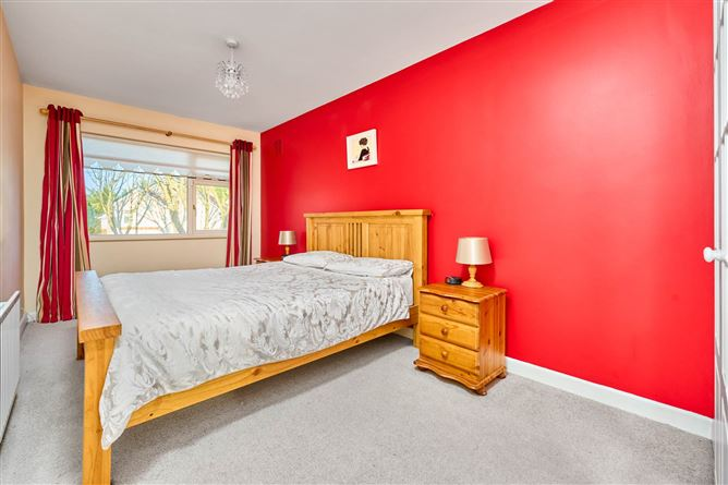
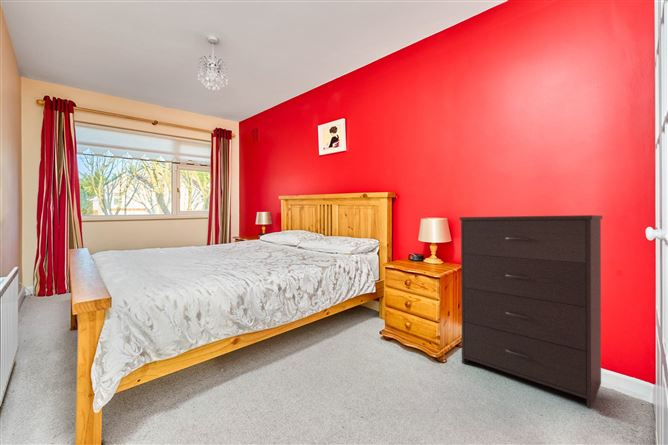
+ dresser (526, 295)
